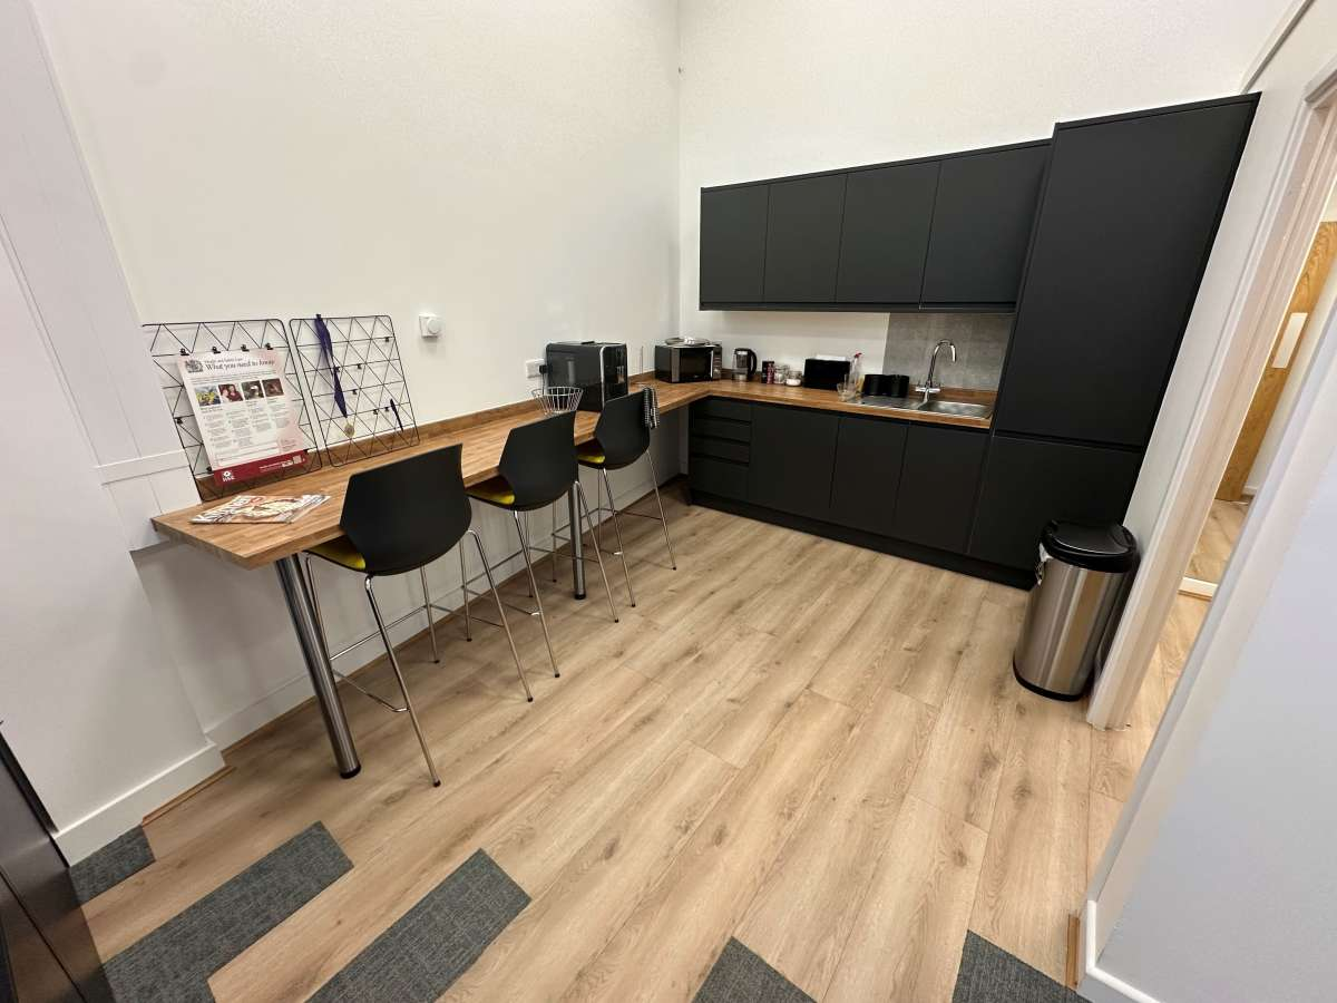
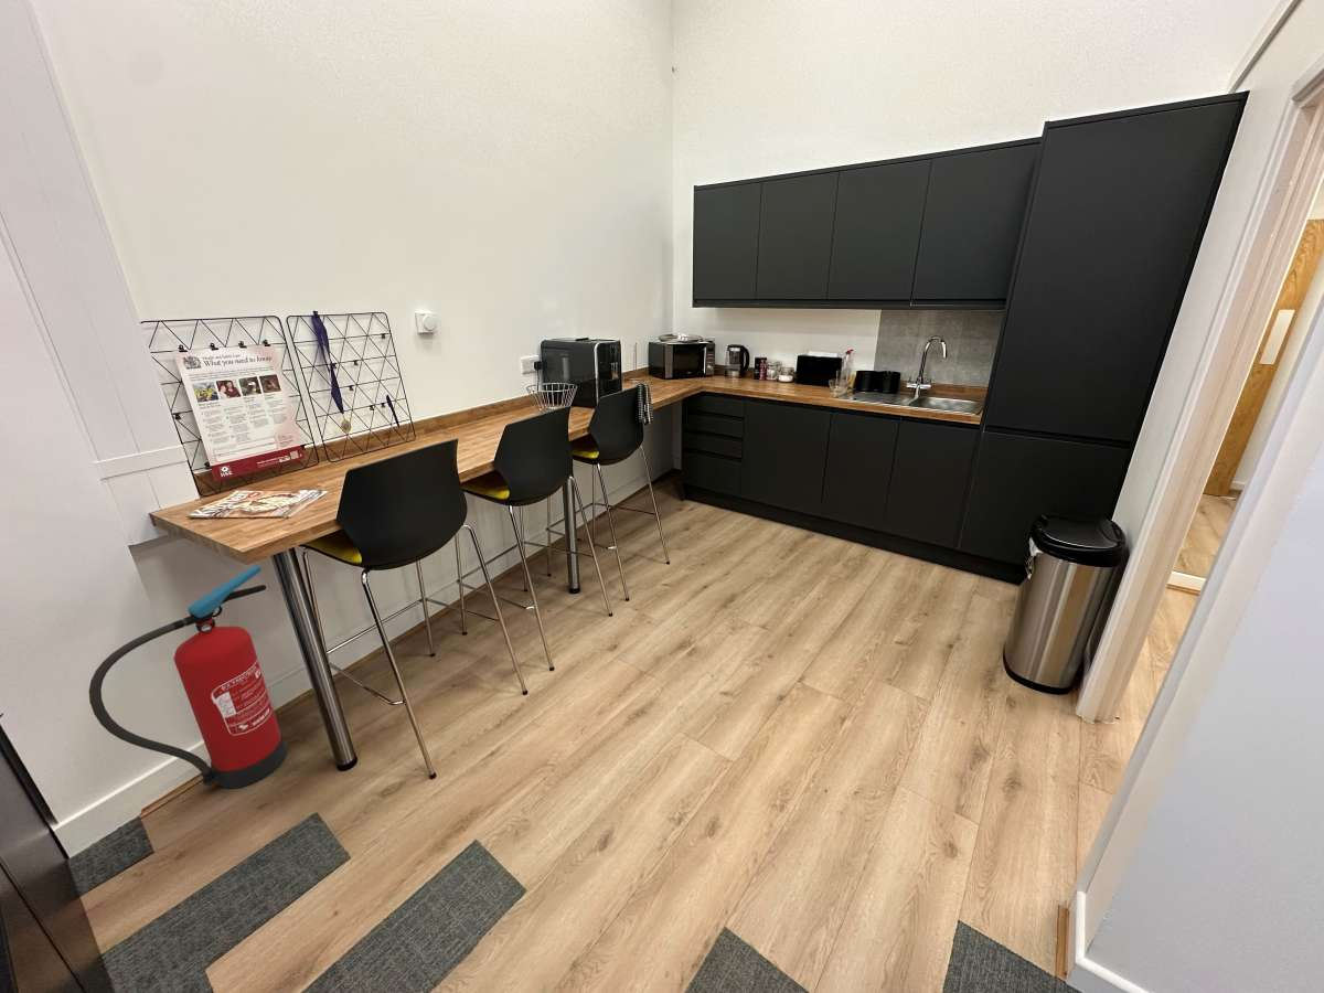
+ fire extinguisher (205, 693)
